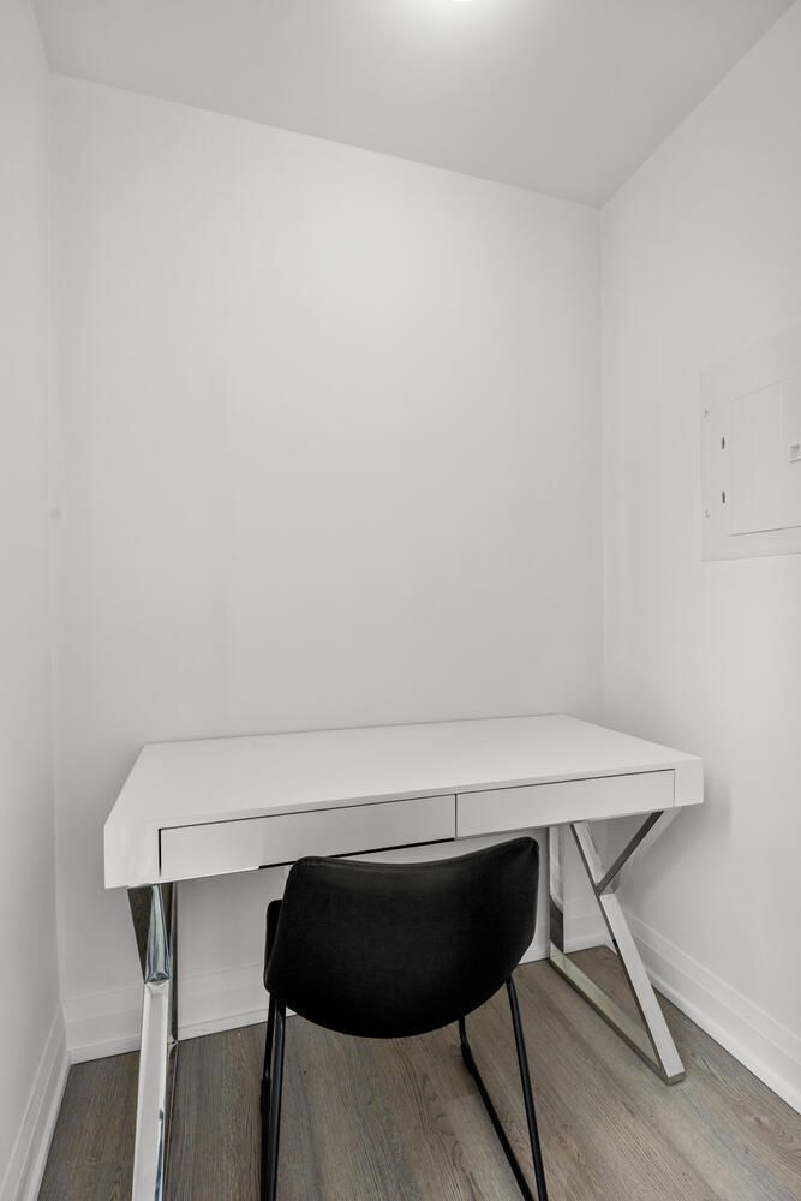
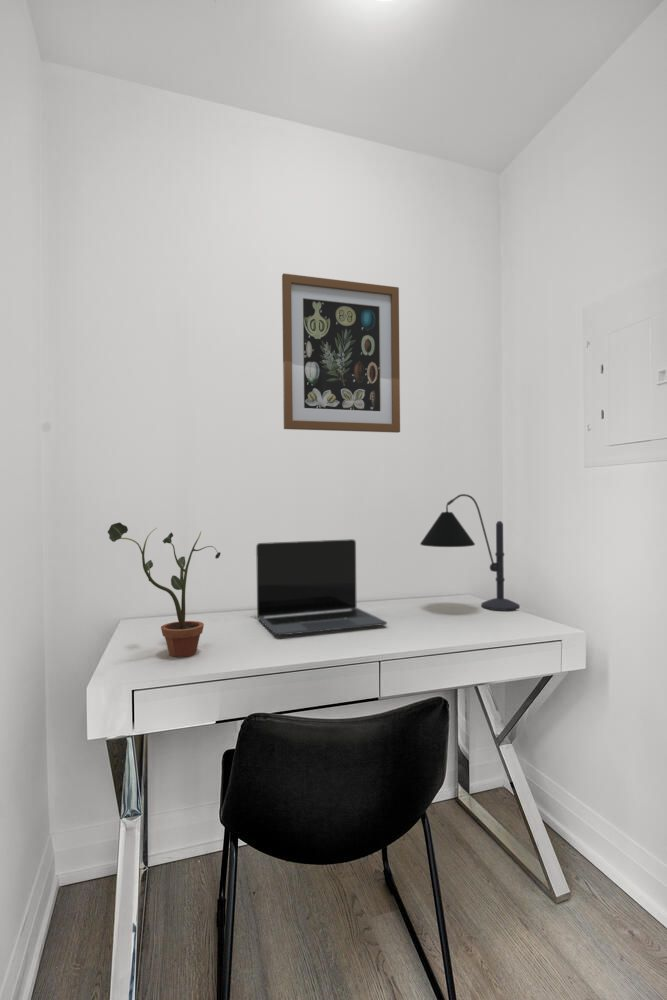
+ wall art (342, 356)
+ desk lamp (470, 545)
+ potted plant (169, 589)
+ laptop (320, 583)
